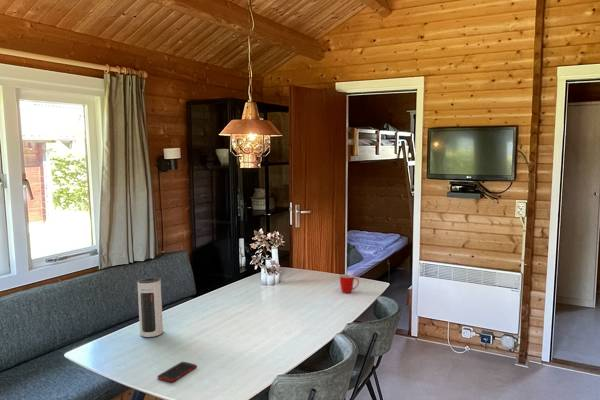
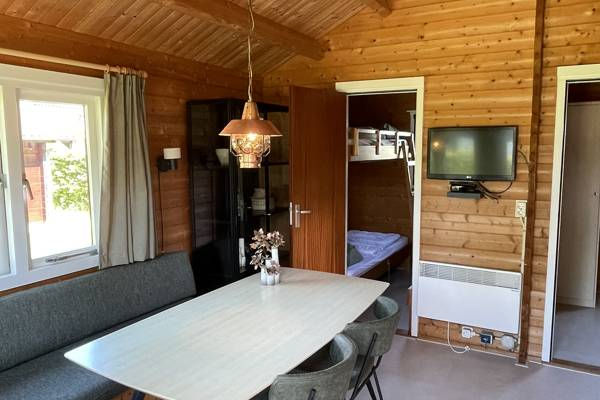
- speaker (150, 306)
- cell phone (177, 371)
- mug (349, 284)
